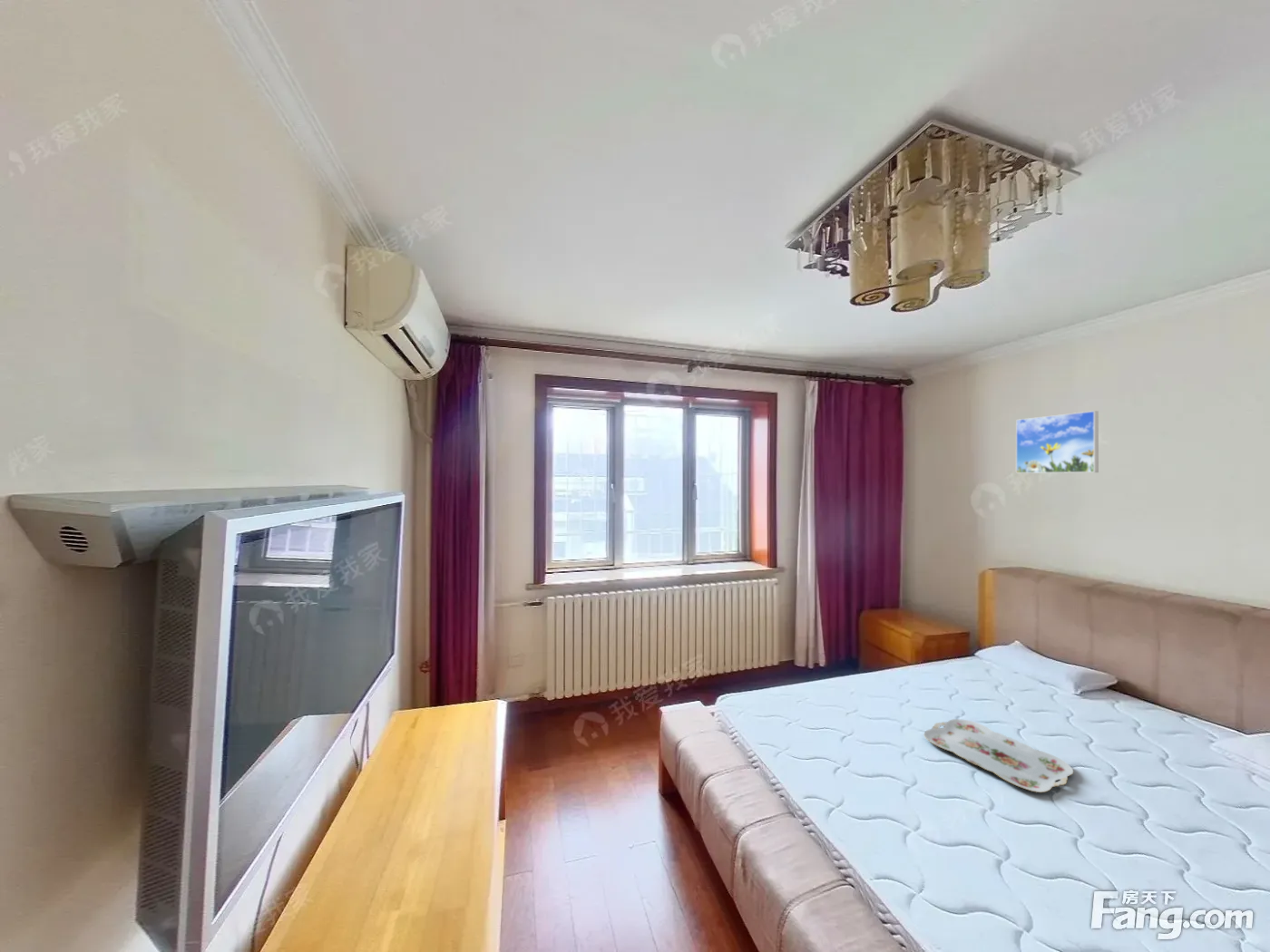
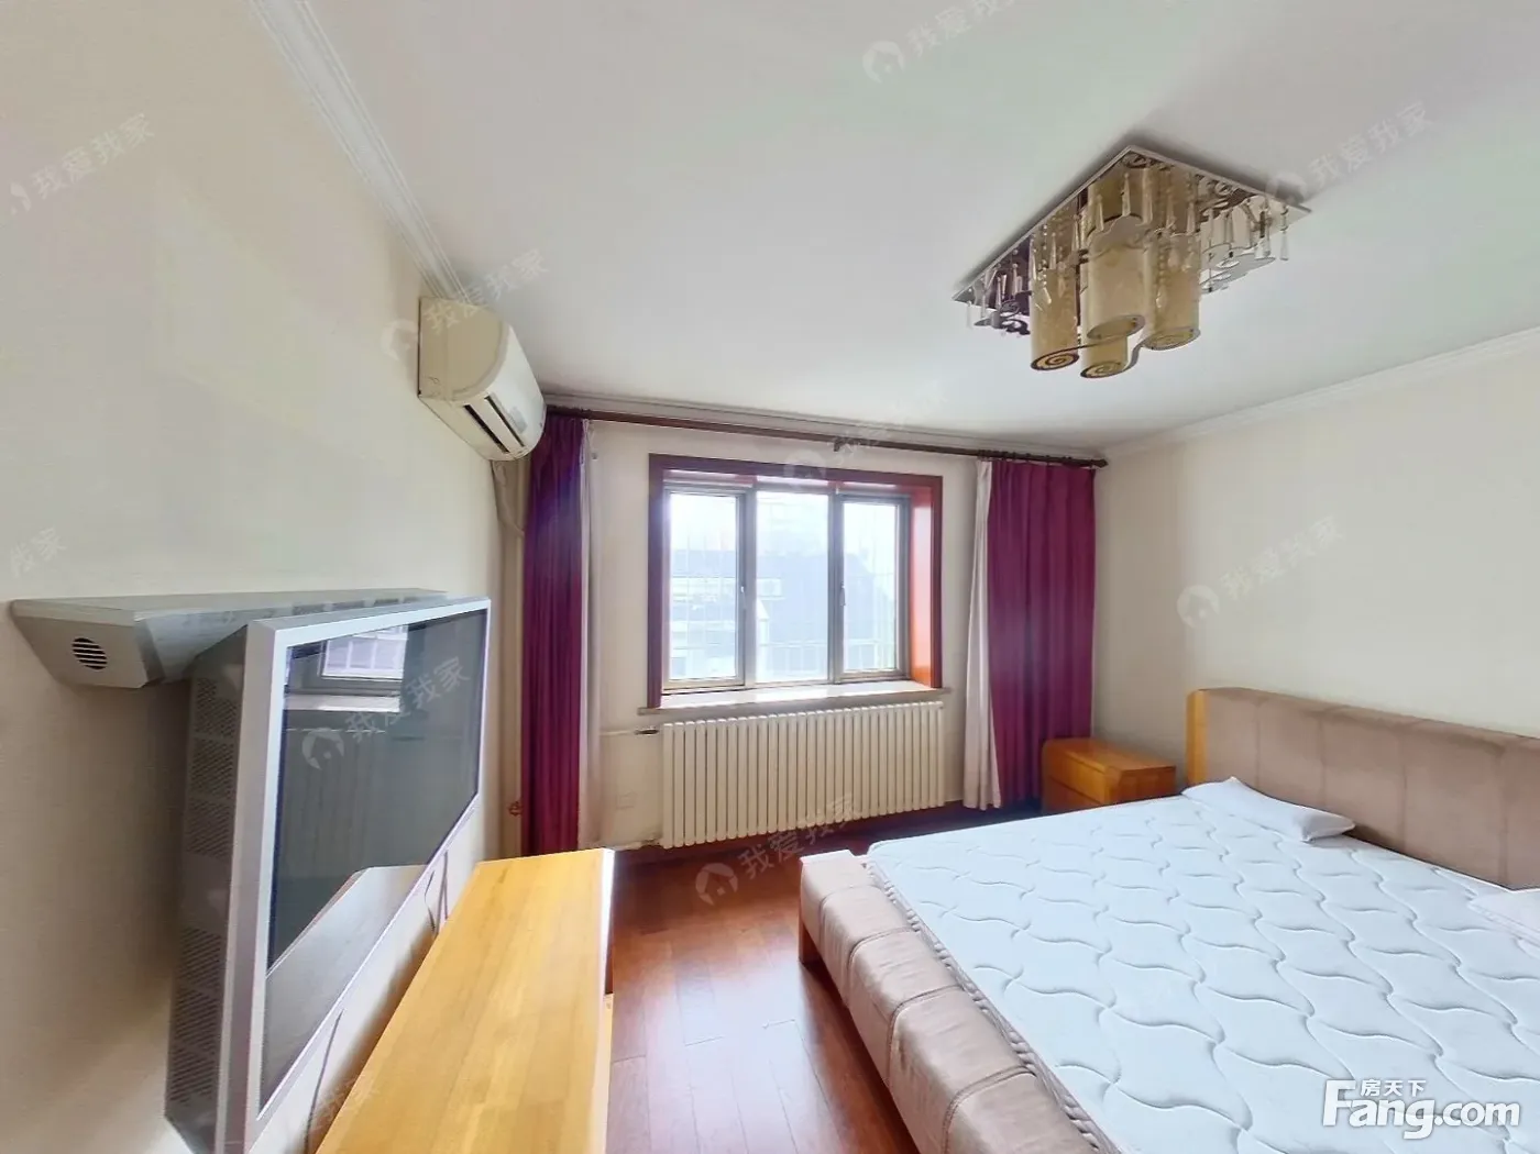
- serving tray (993, 752)
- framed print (1054, 444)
